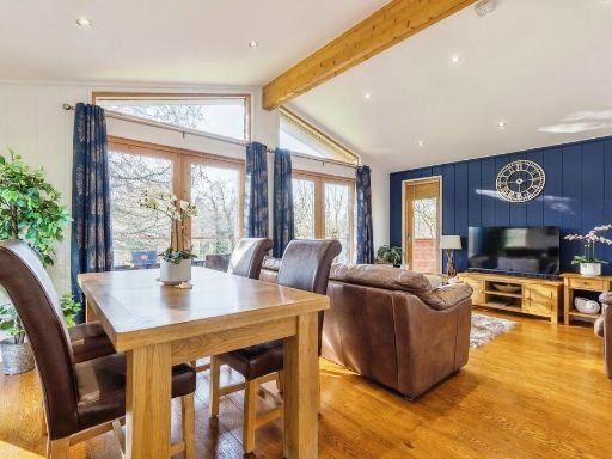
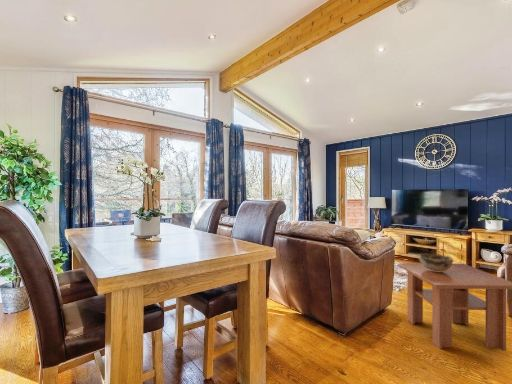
+ decorative bowl (435, 263)
+ coffee table (451, 303)
